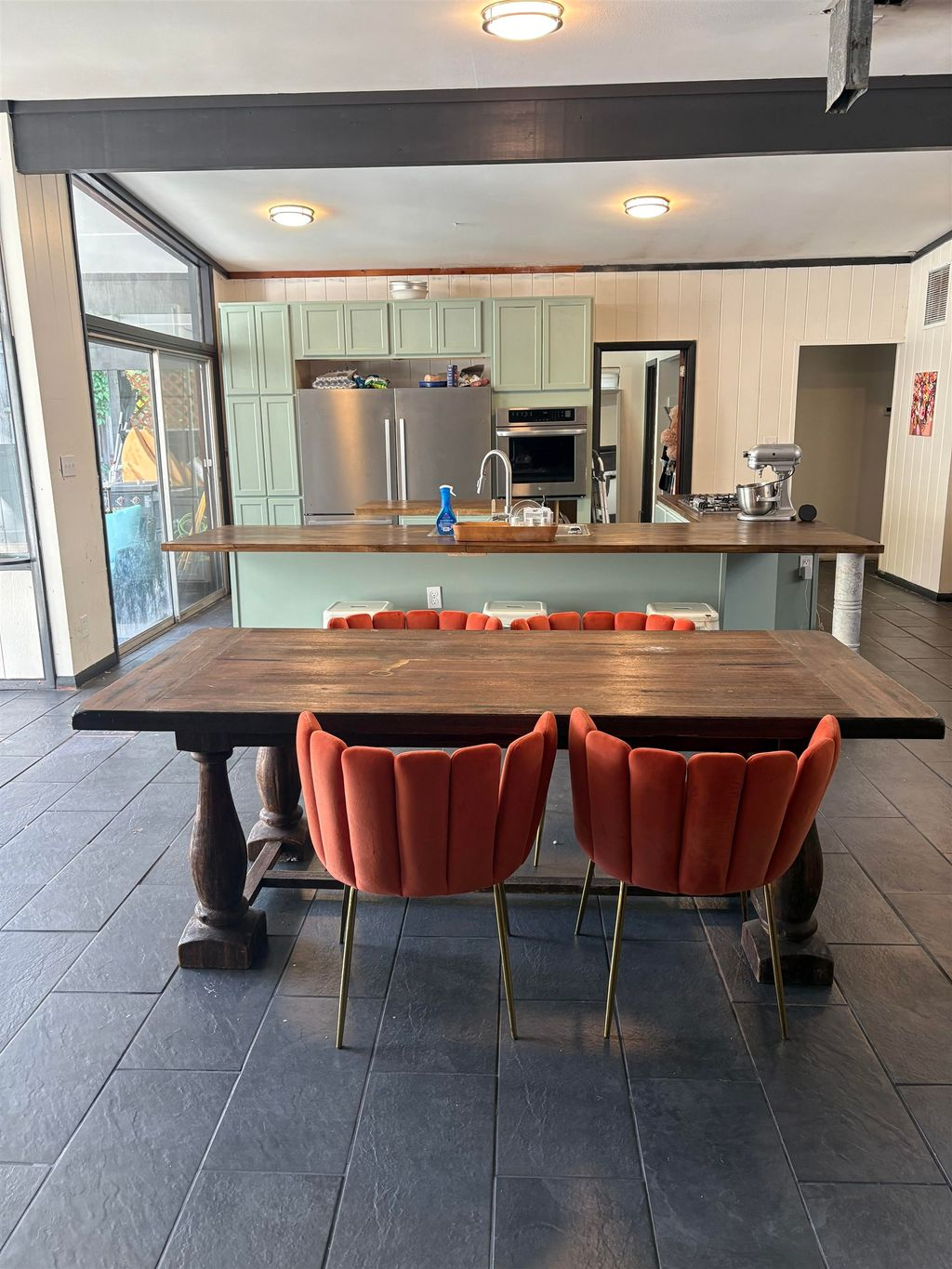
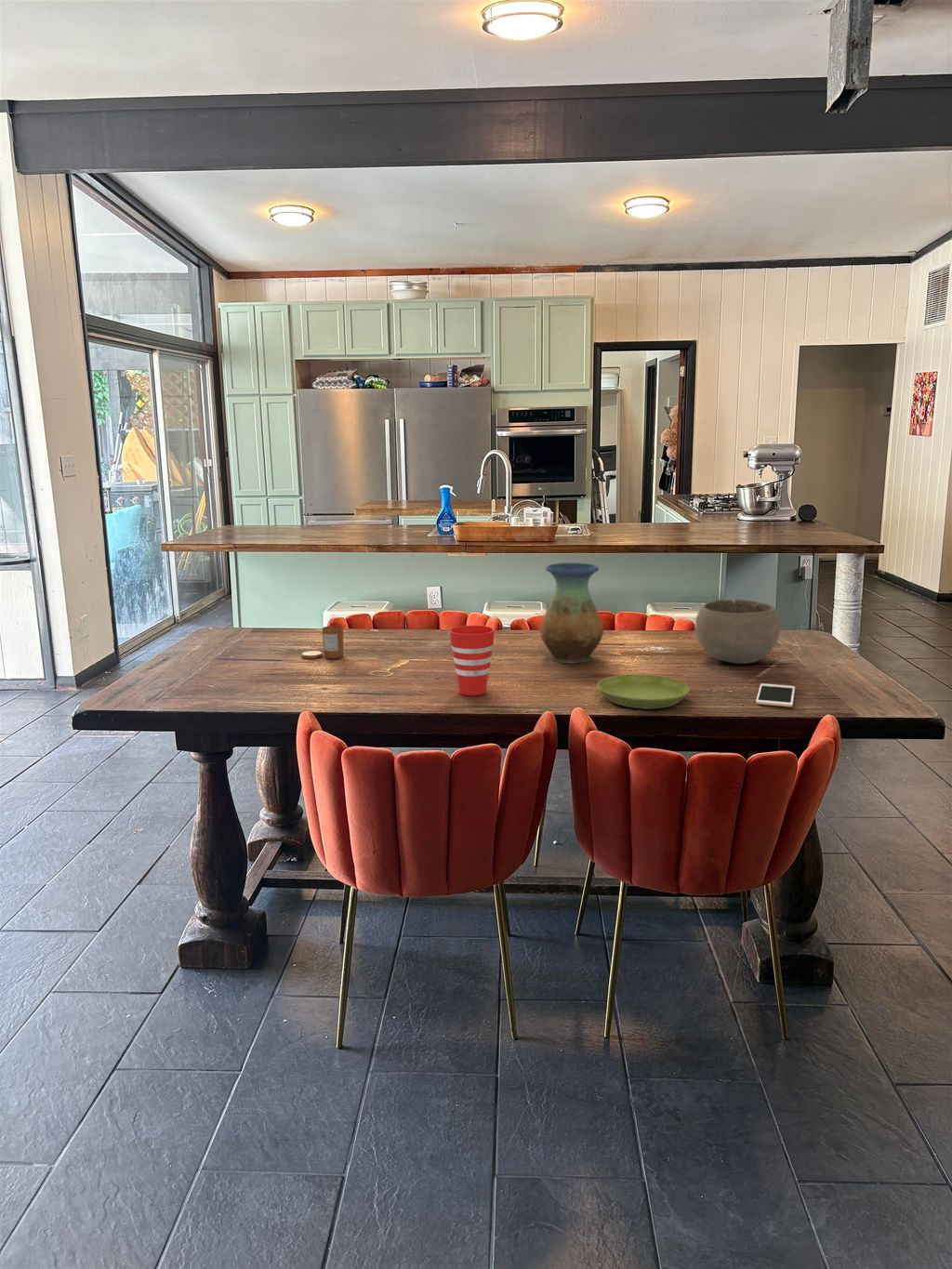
+ cell phone (775, 694)
+ candle (323, 641)
+ vase (571, 613)
+ cup (472, 661)
+ saucer (642, 692)
+ bowl (736, 633)
